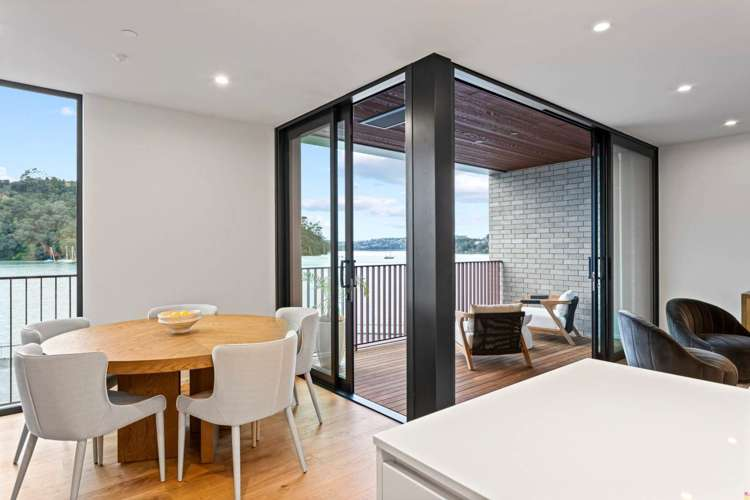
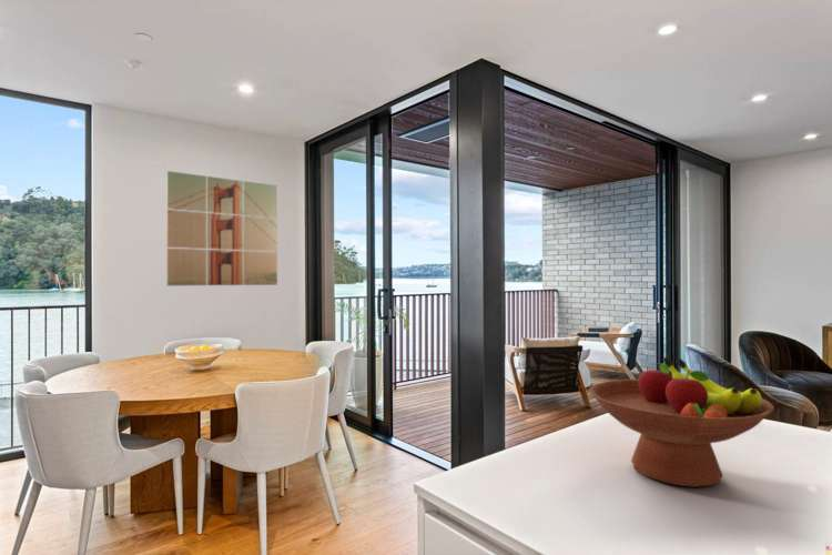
+ fruit bowl (673, 418)
+ wall art (225, 232)
